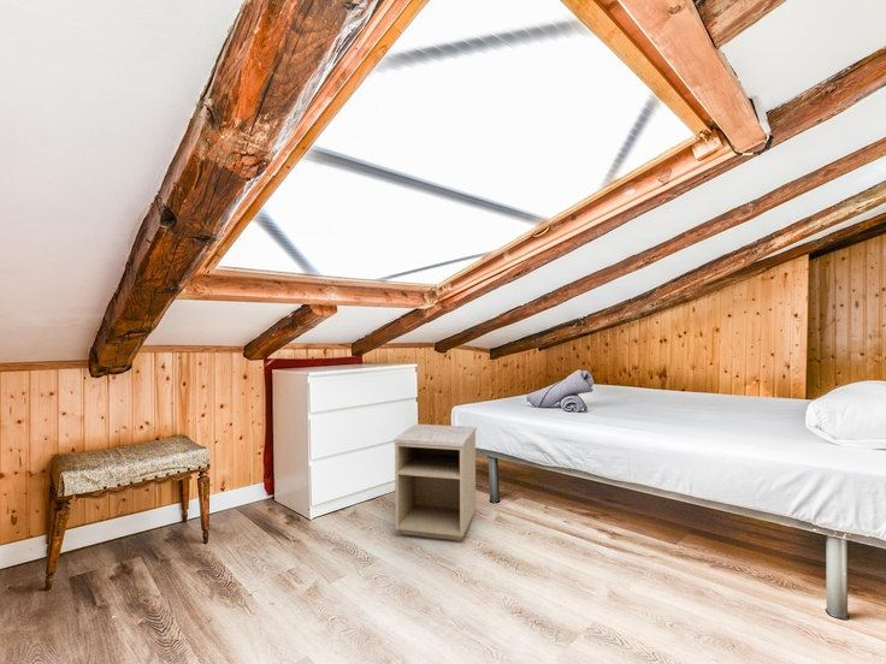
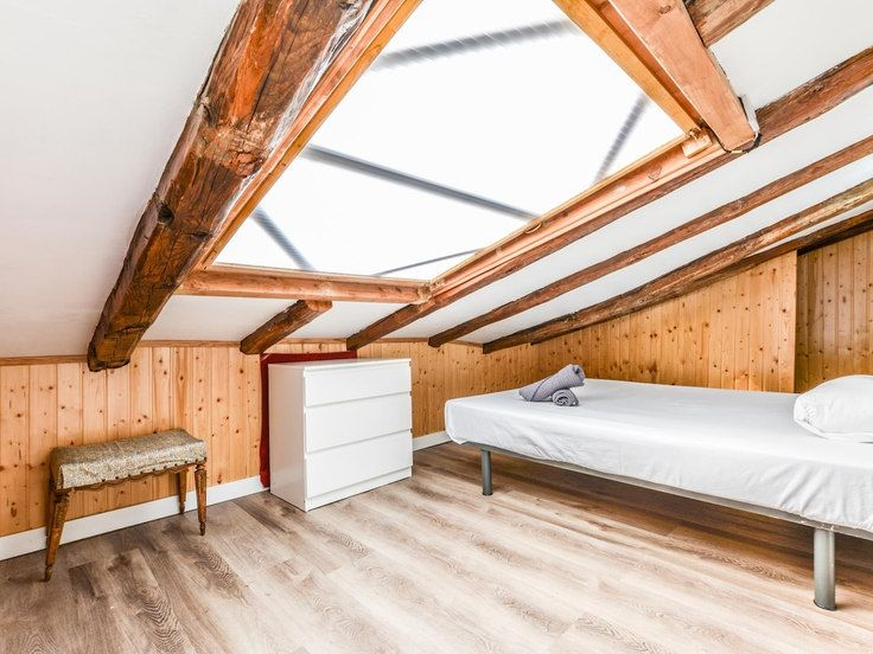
- nightstand (437, 479)
